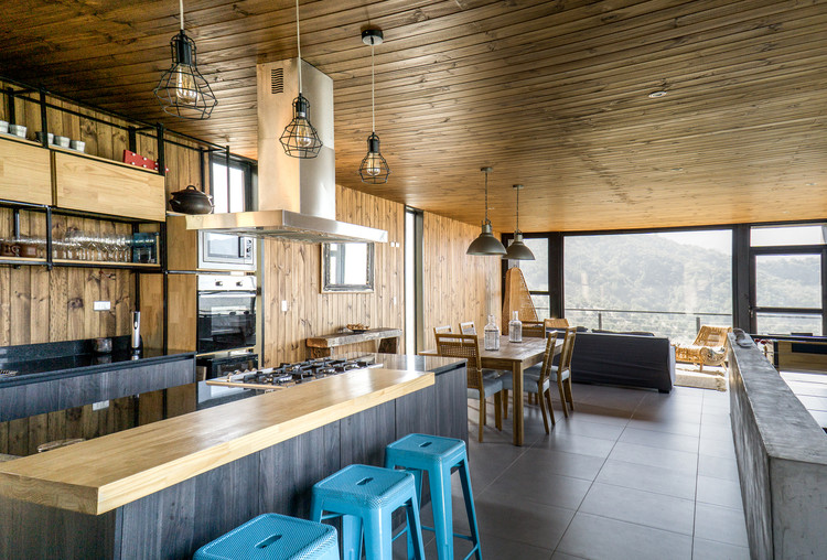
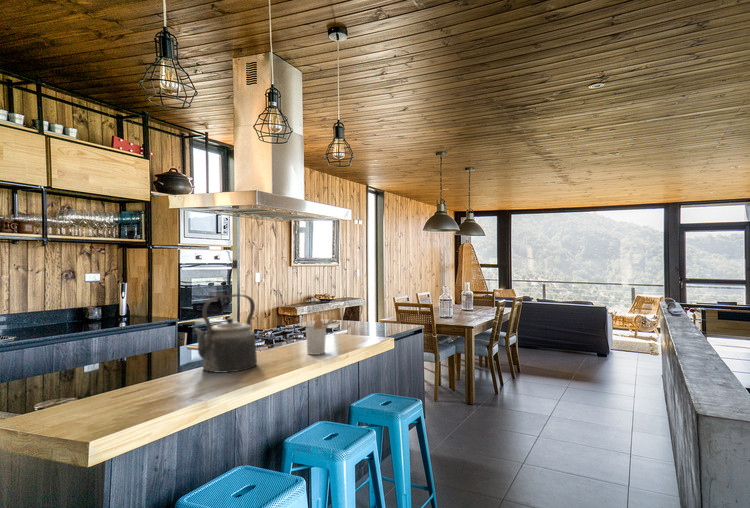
+ utensil holder (321, 333)
+ kettle (225, 331)
